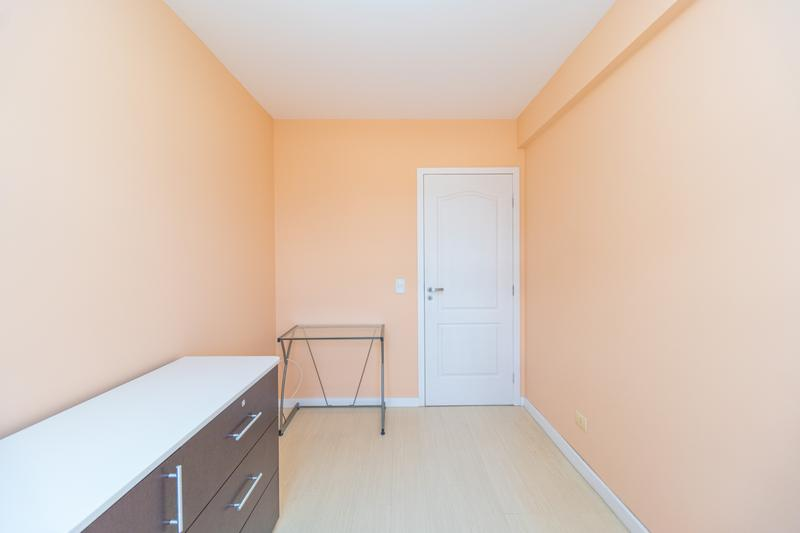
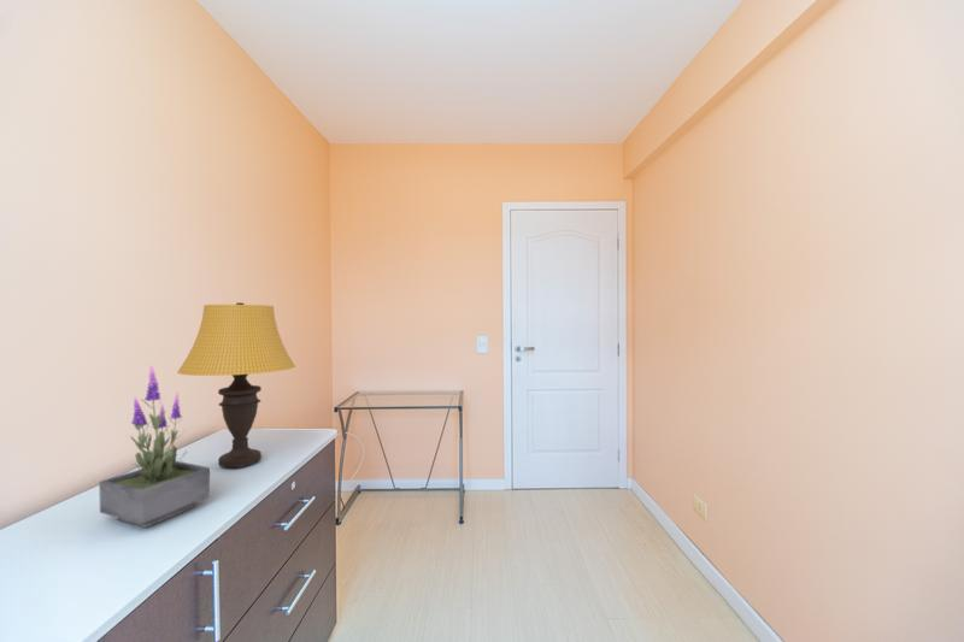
+ table lamp (240, 382)
+ potted plant (157, 438)
